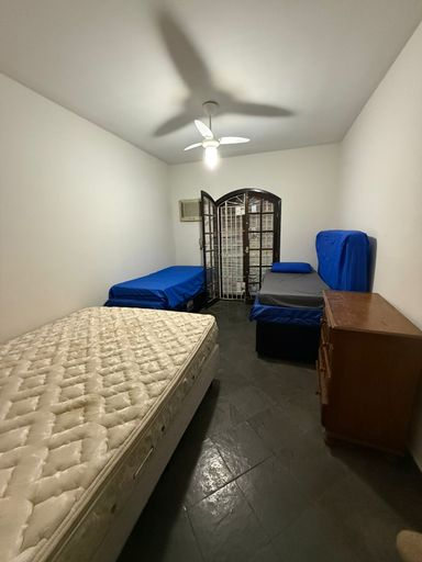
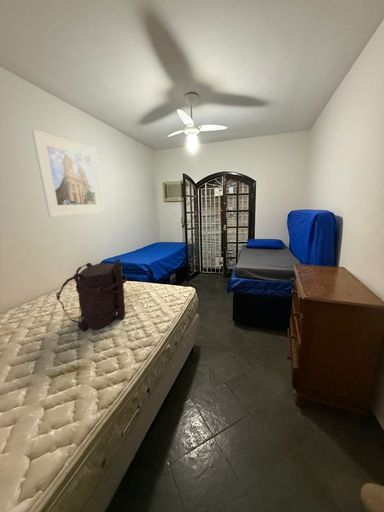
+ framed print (74, 179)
+ backpack (98, 291)
